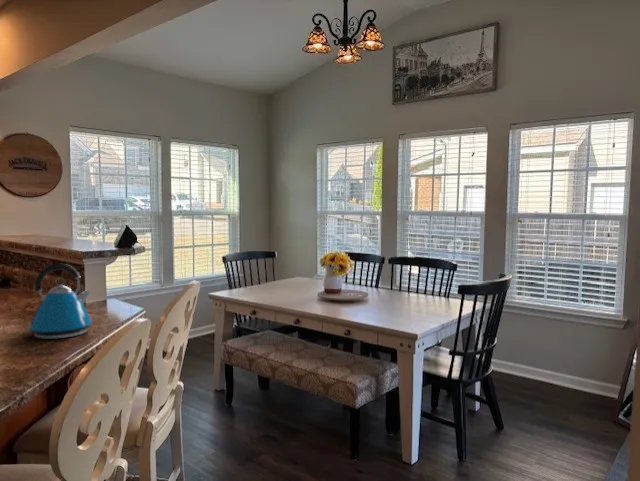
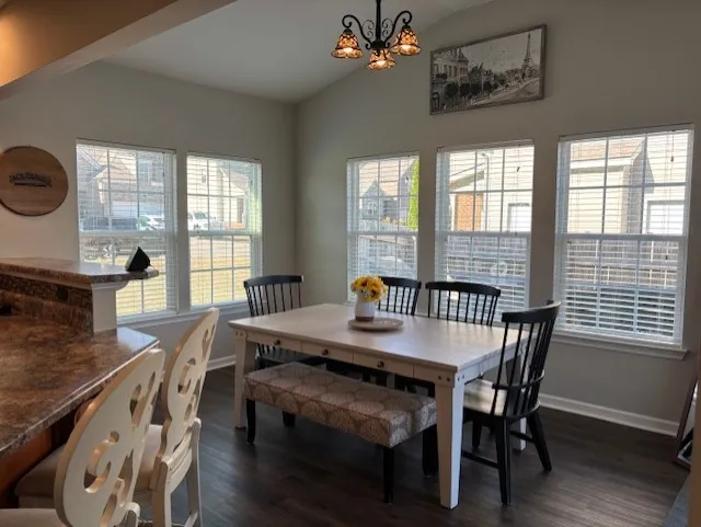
- kettle (58, 298)
